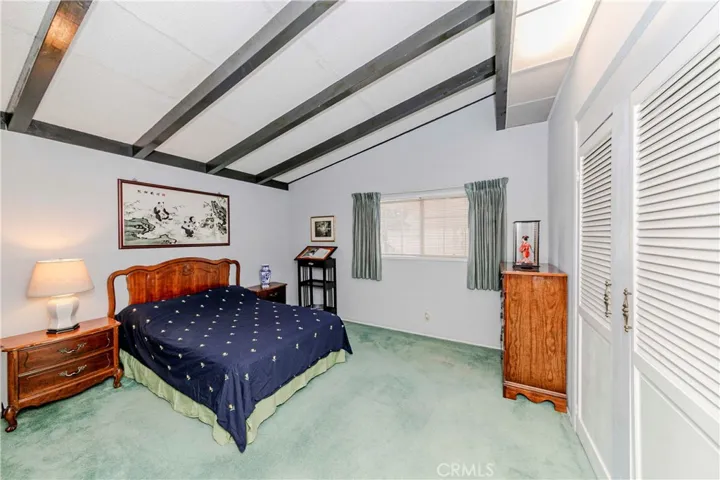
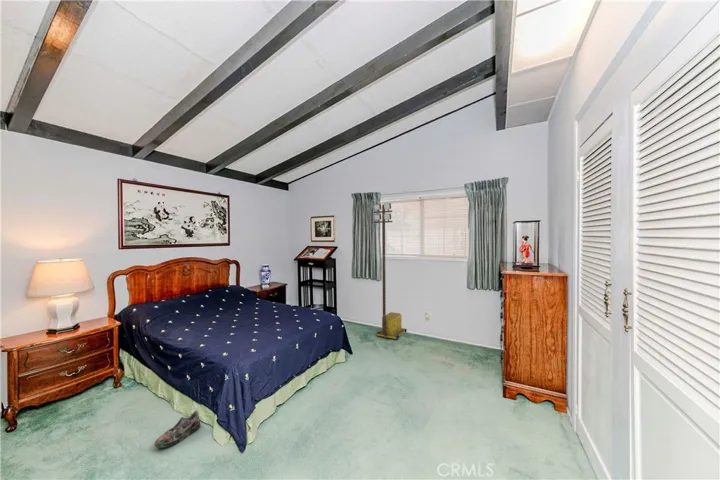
+ portable light tower (384, 269)
+ shoe (178, 428)
